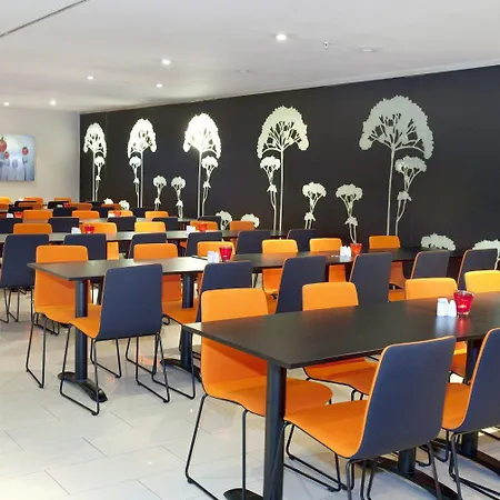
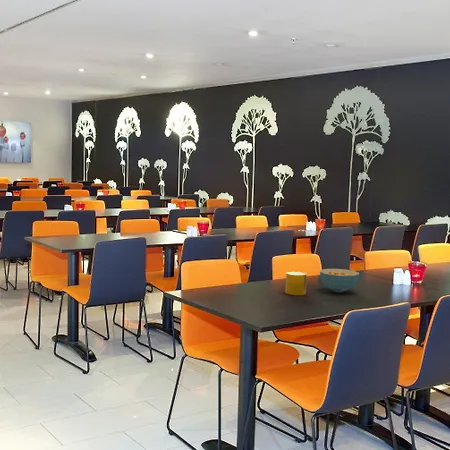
+ cereal bowl (339, 281)
+ cup (295, 283)
